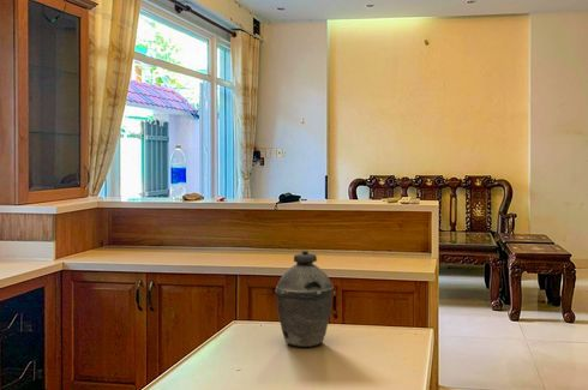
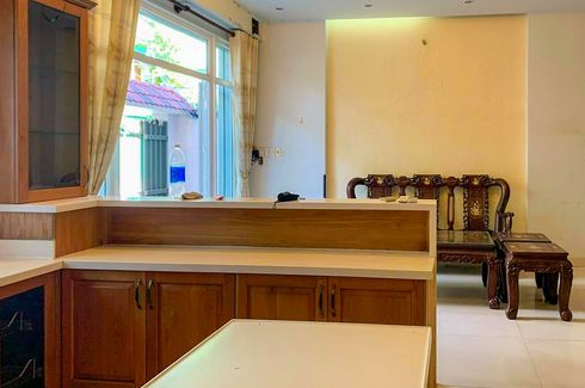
- kettle (304, 295)
